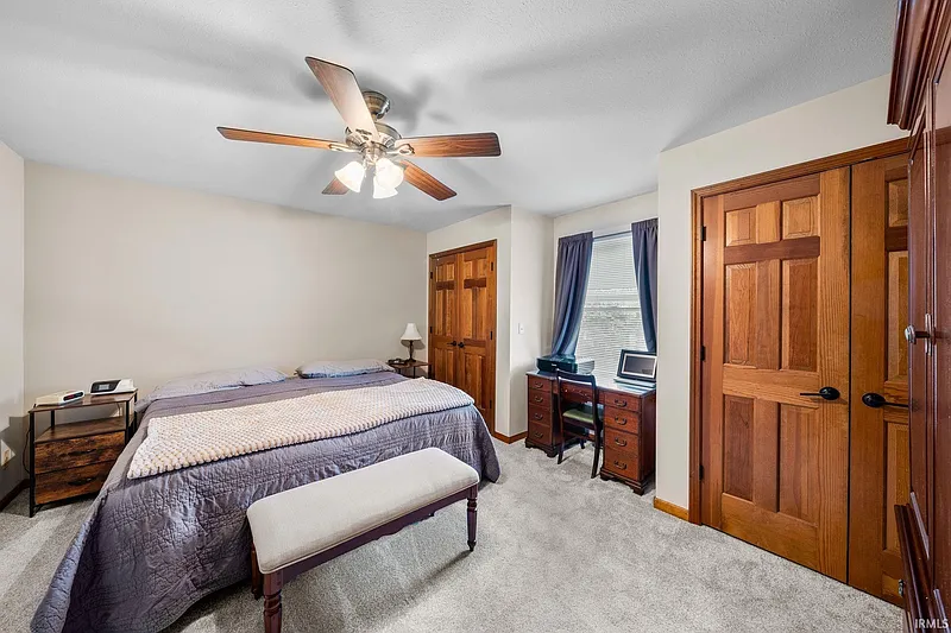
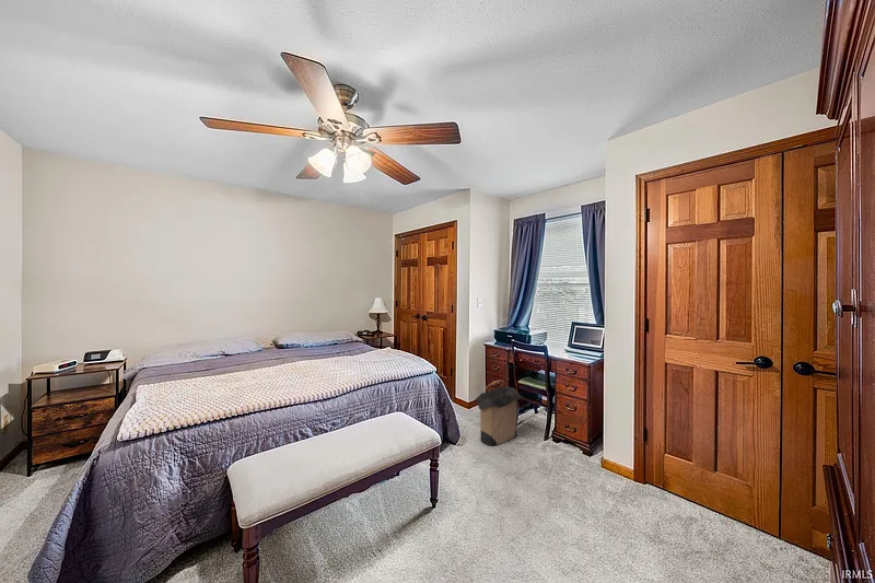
+ laundry hamper (498, 407)
